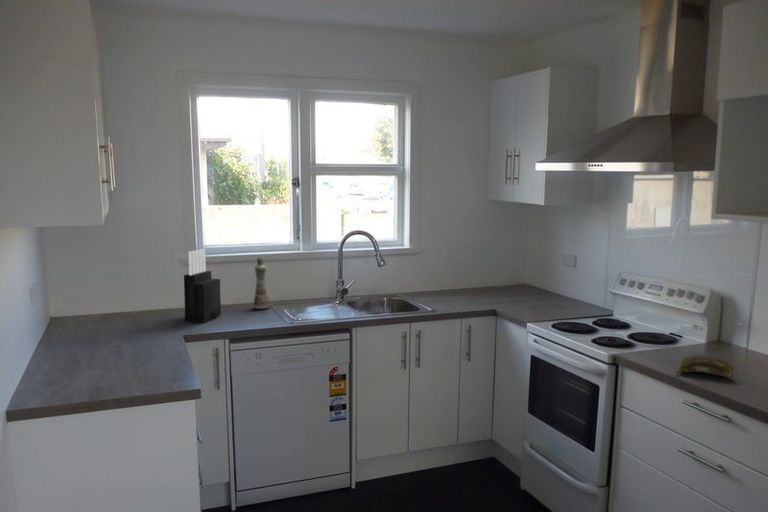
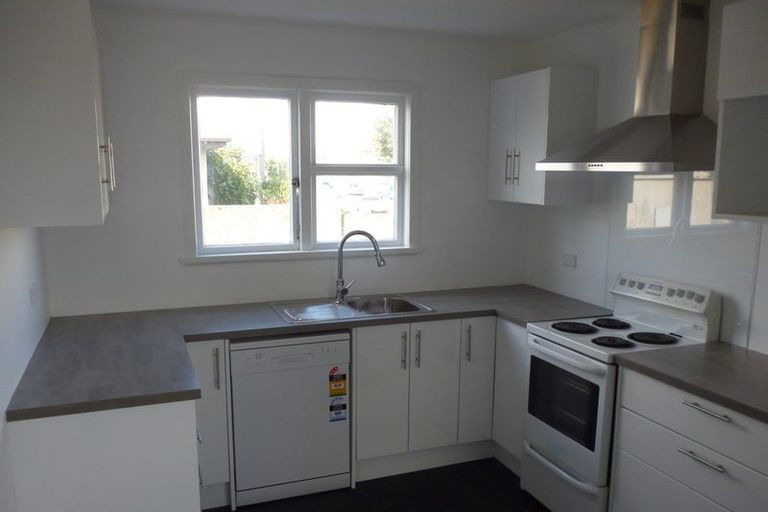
- bottle (261, 282)
- banana (701, 365)
- knife block (204, 284)
